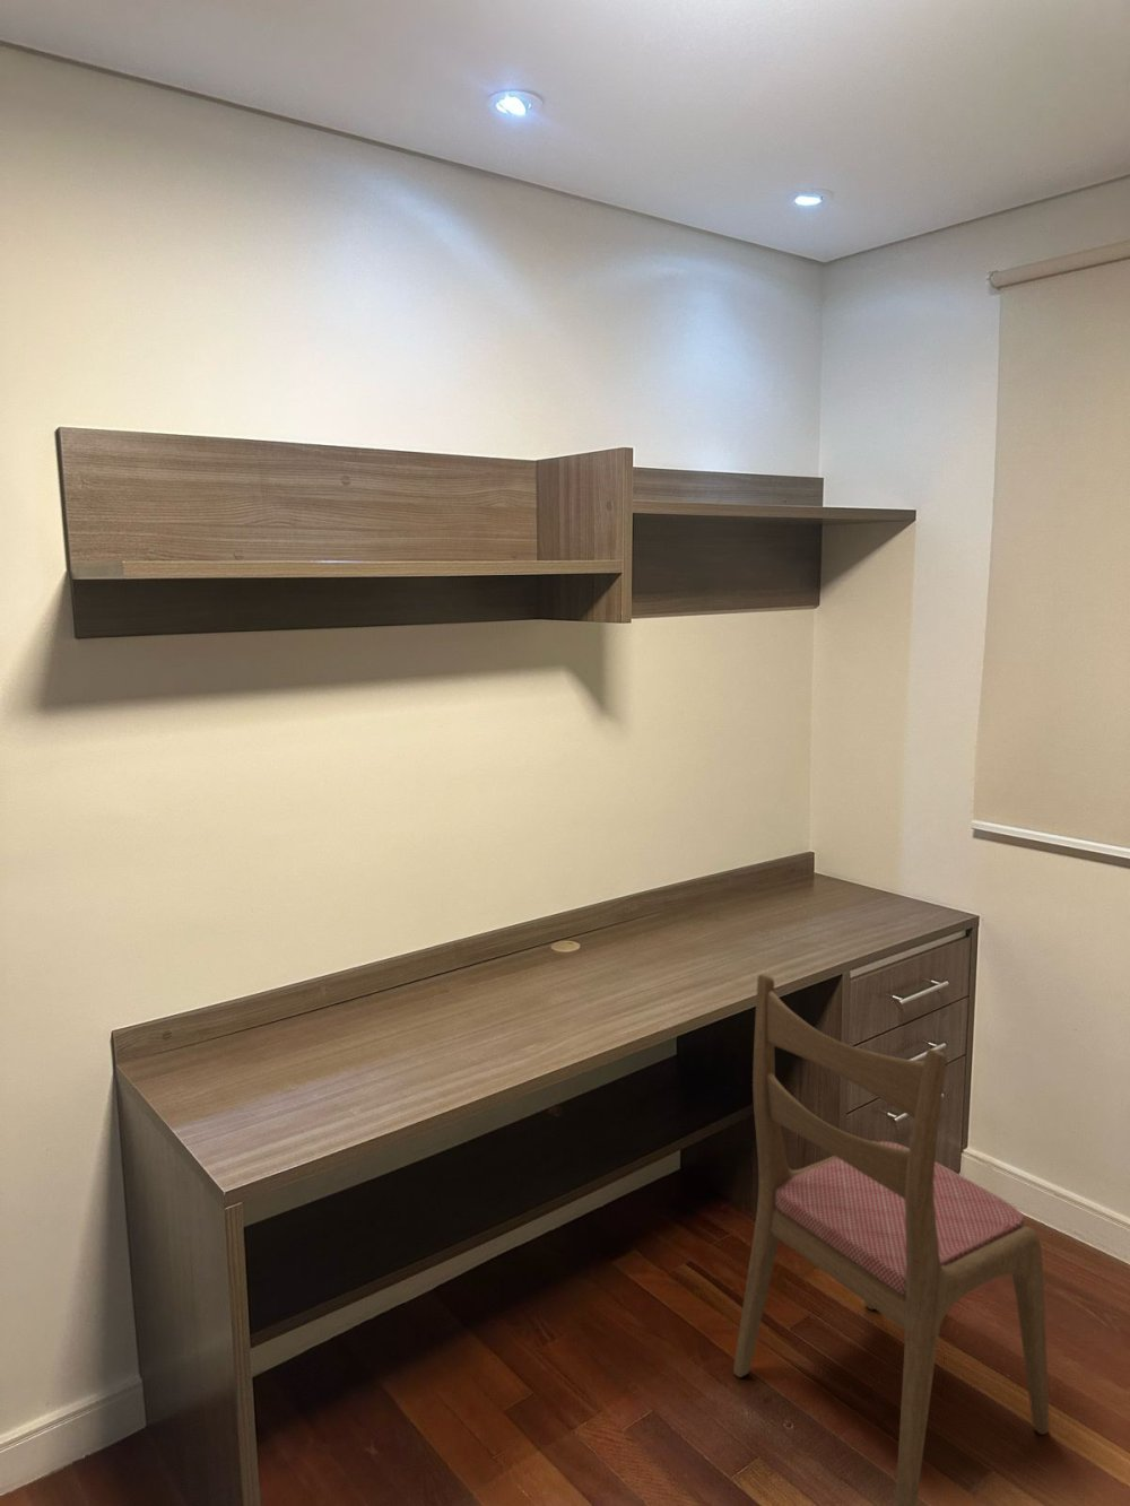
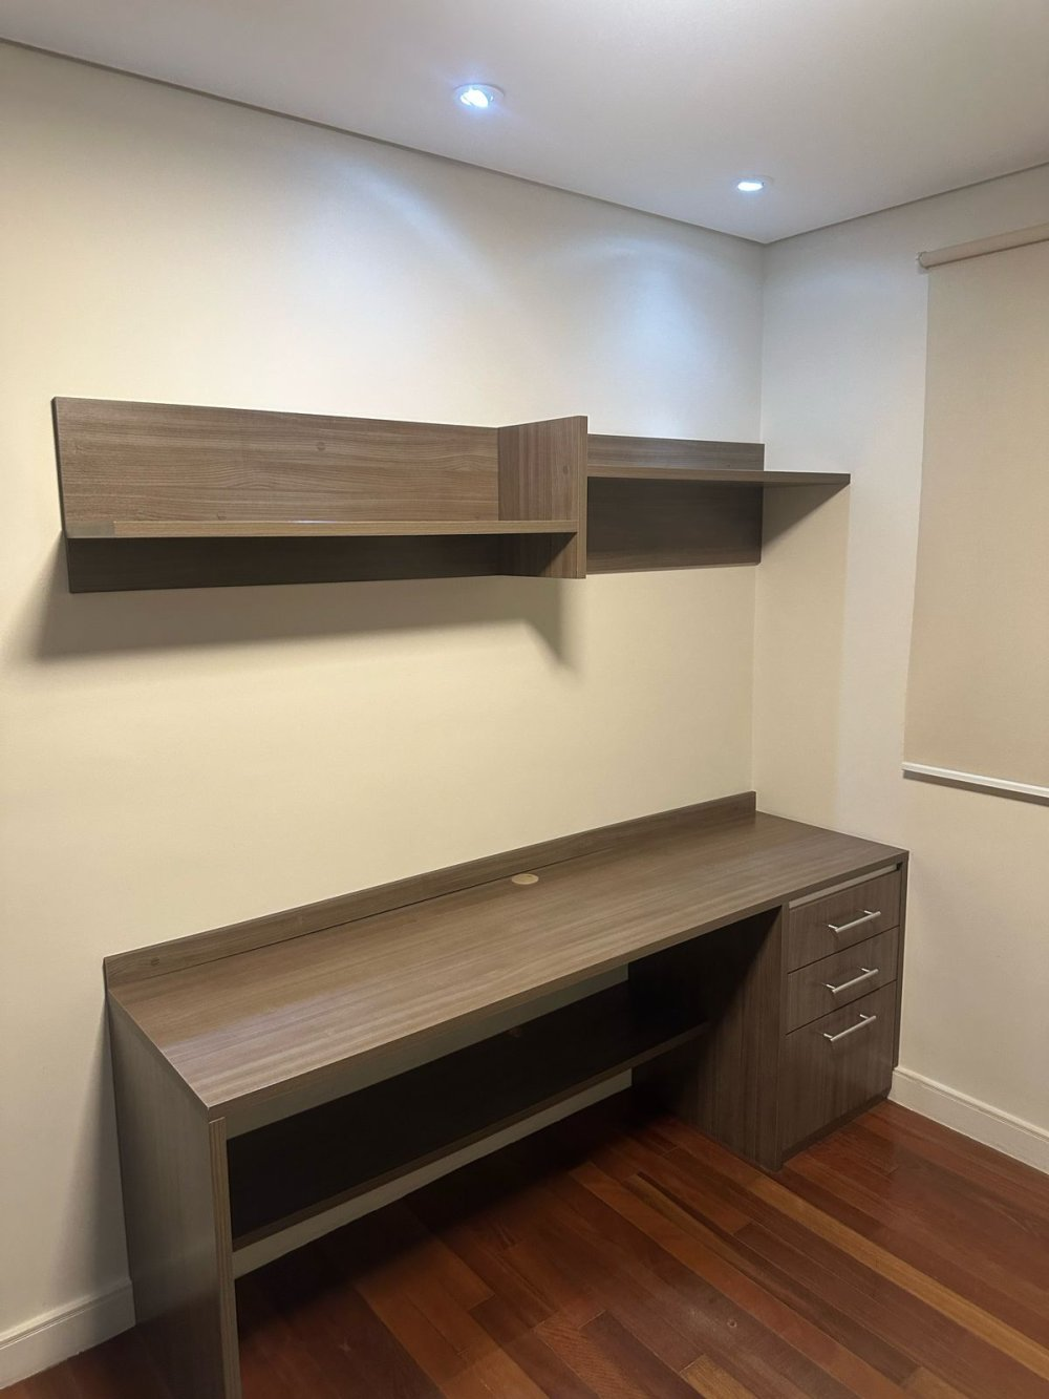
- dining chair (894, 1202)
